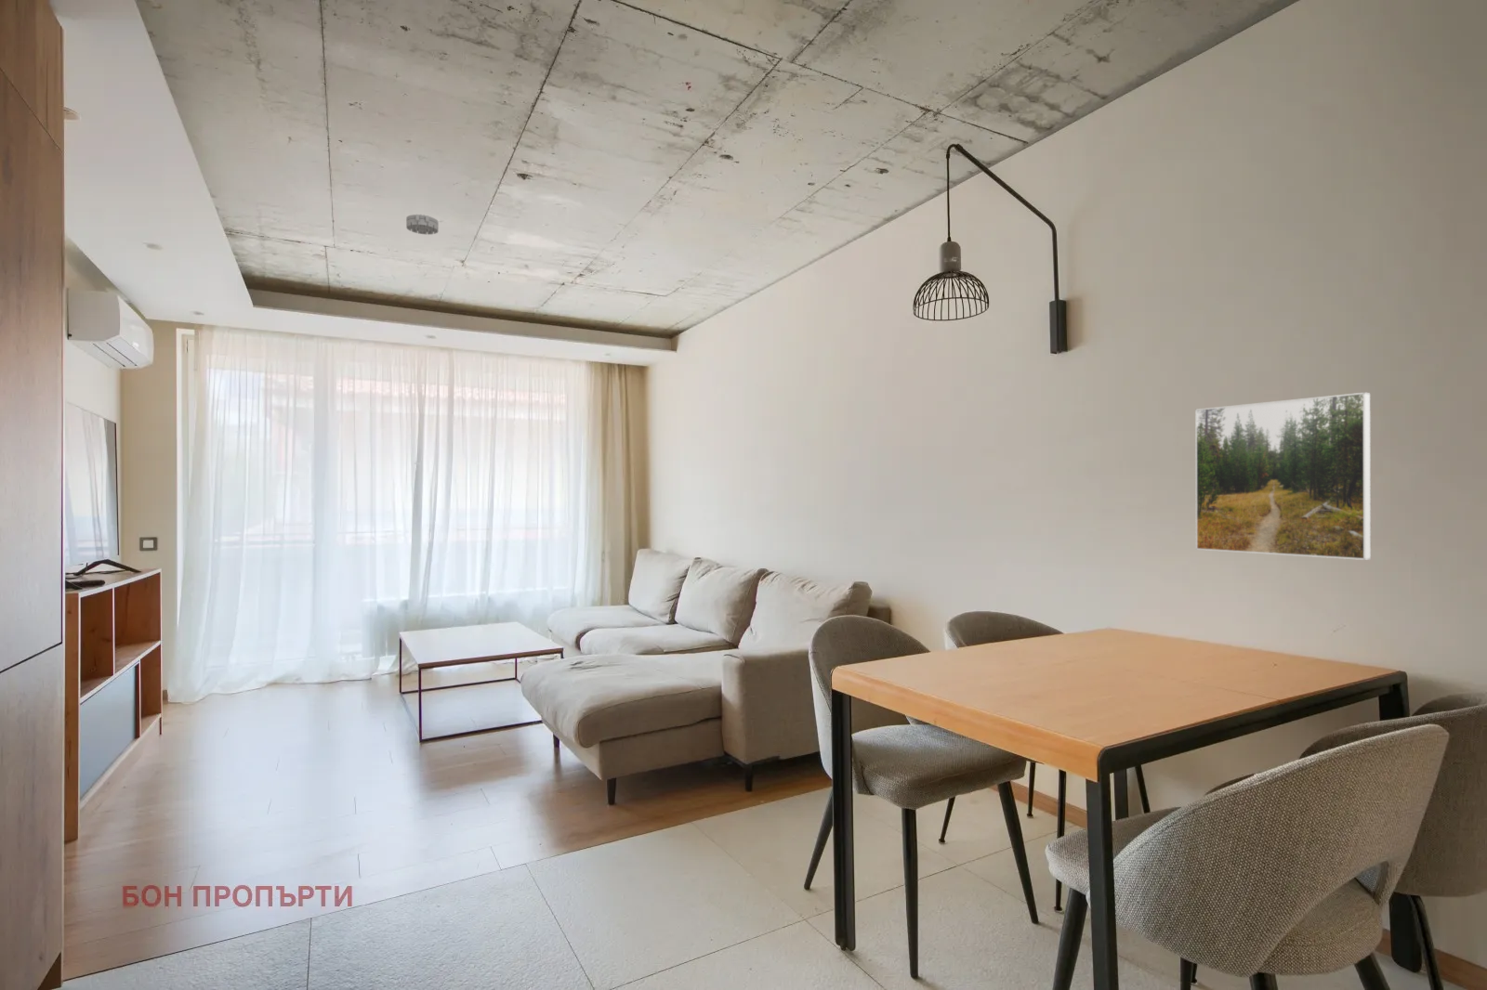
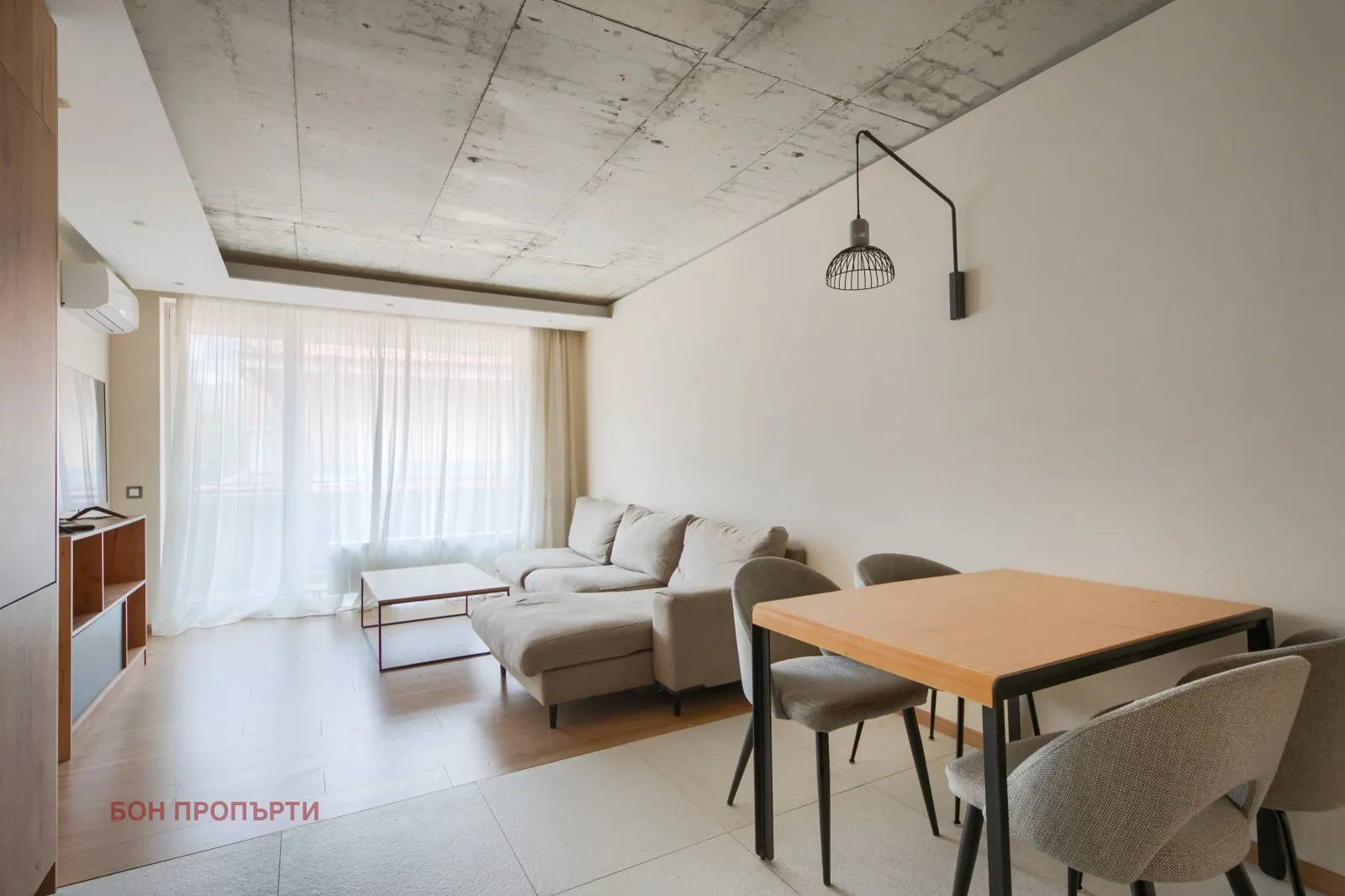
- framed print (1275, 477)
- smoke detector (422, 224)
